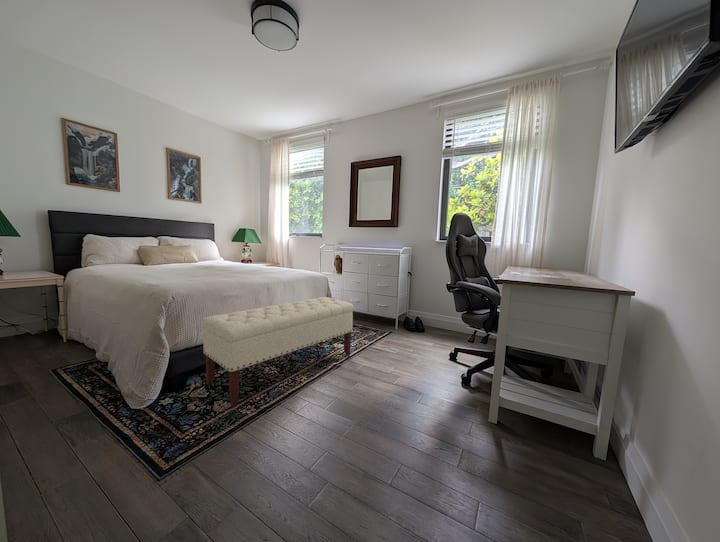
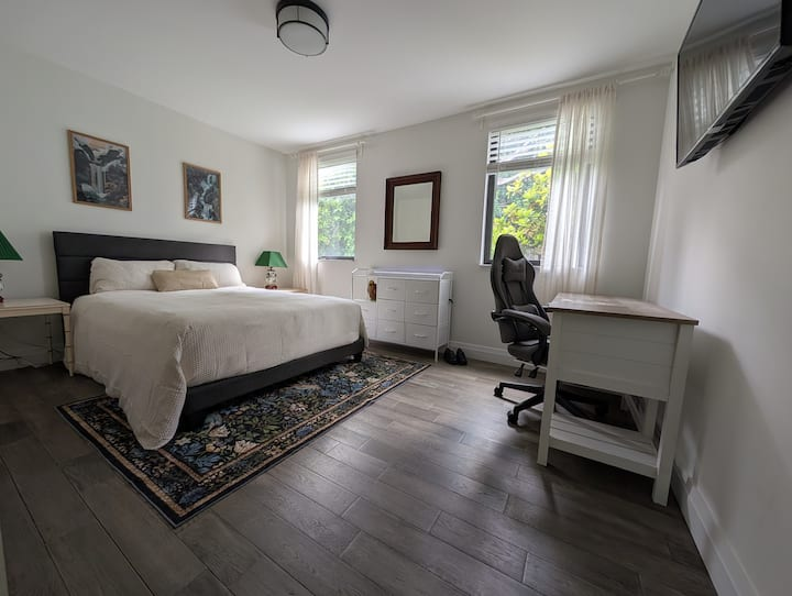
- bench (287, 338)
